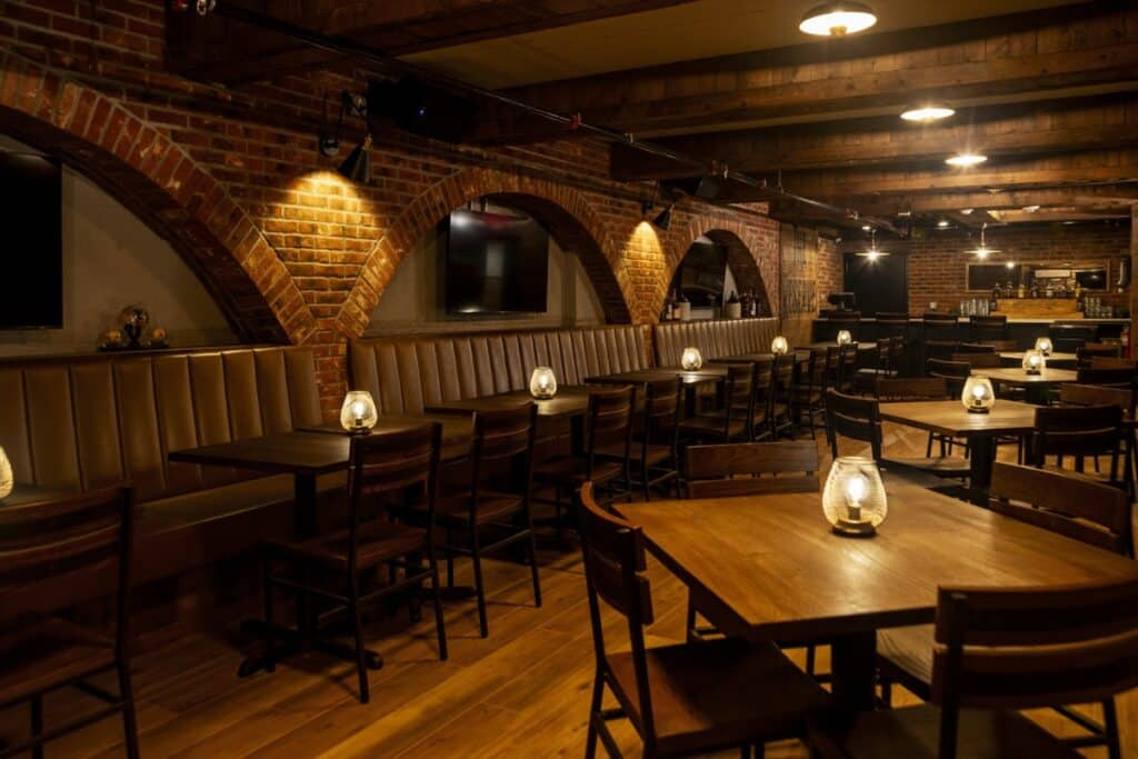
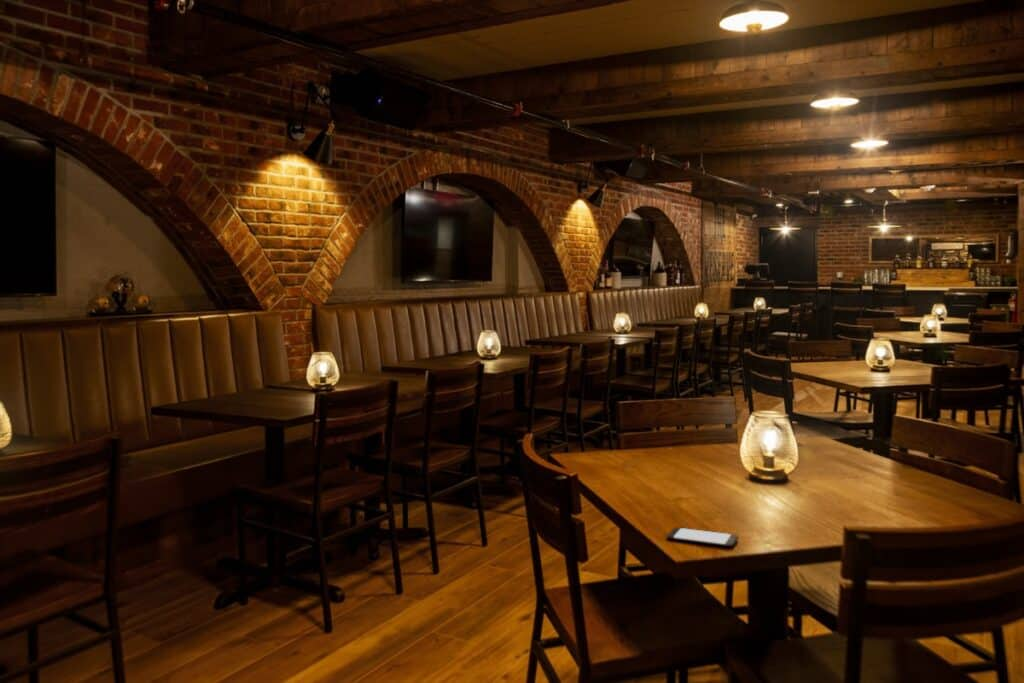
+ smartphone (702, 537)
